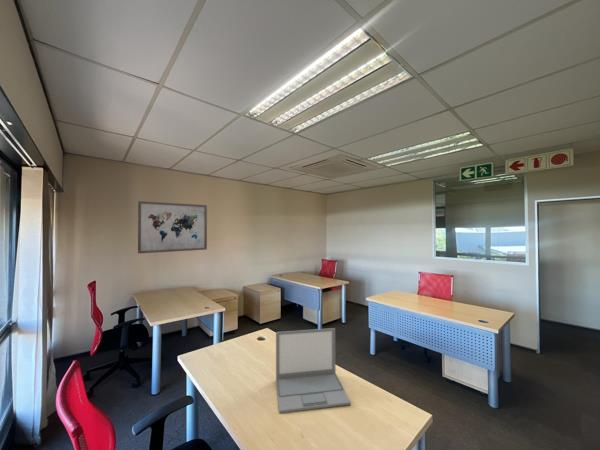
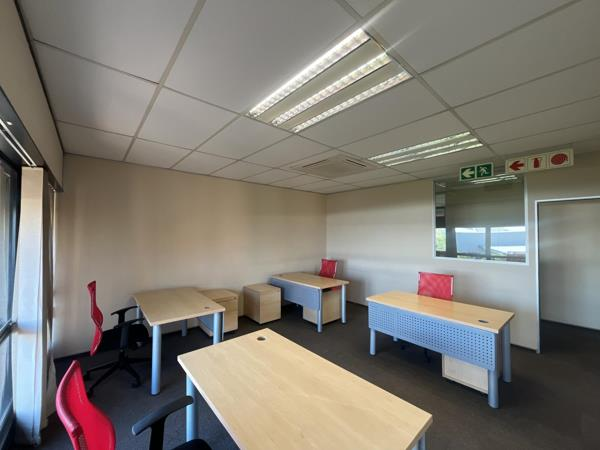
- laptop (310, 365)
- wall art (175, 227)
